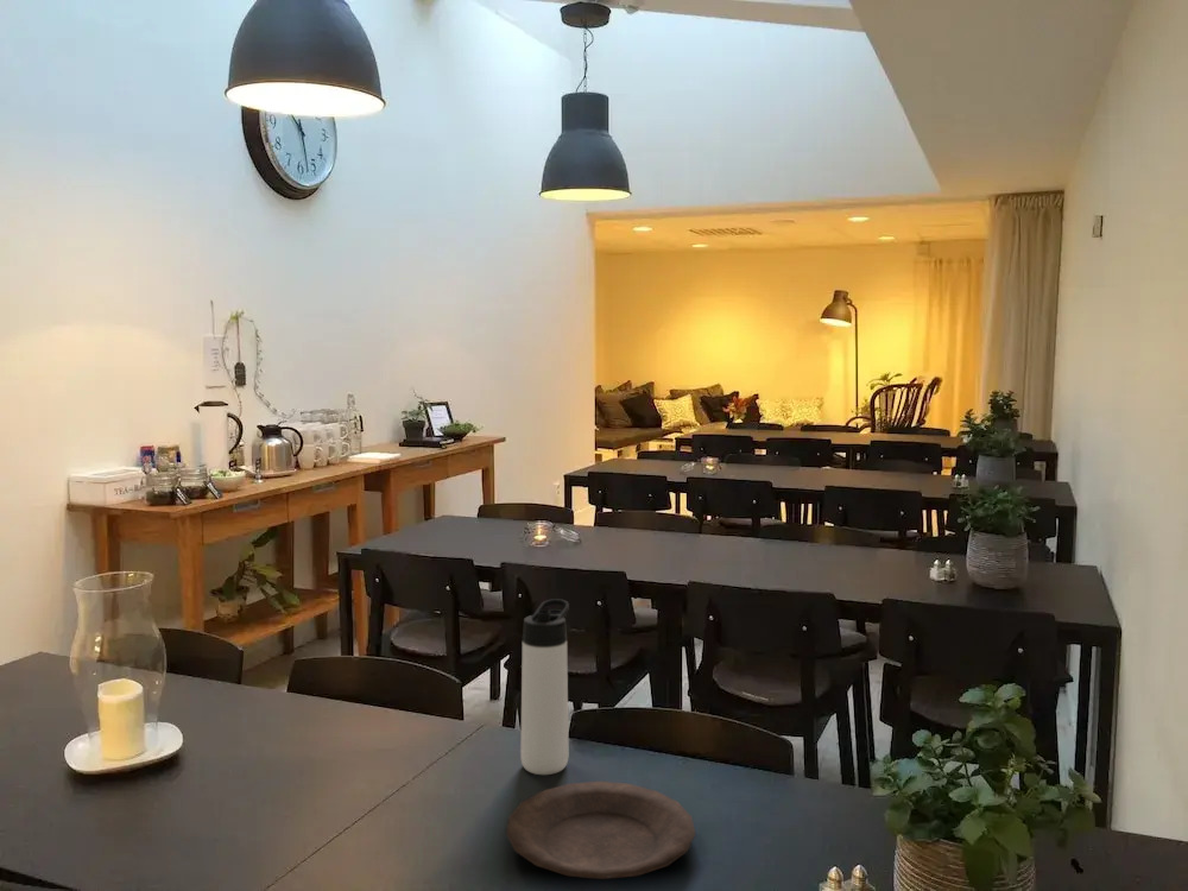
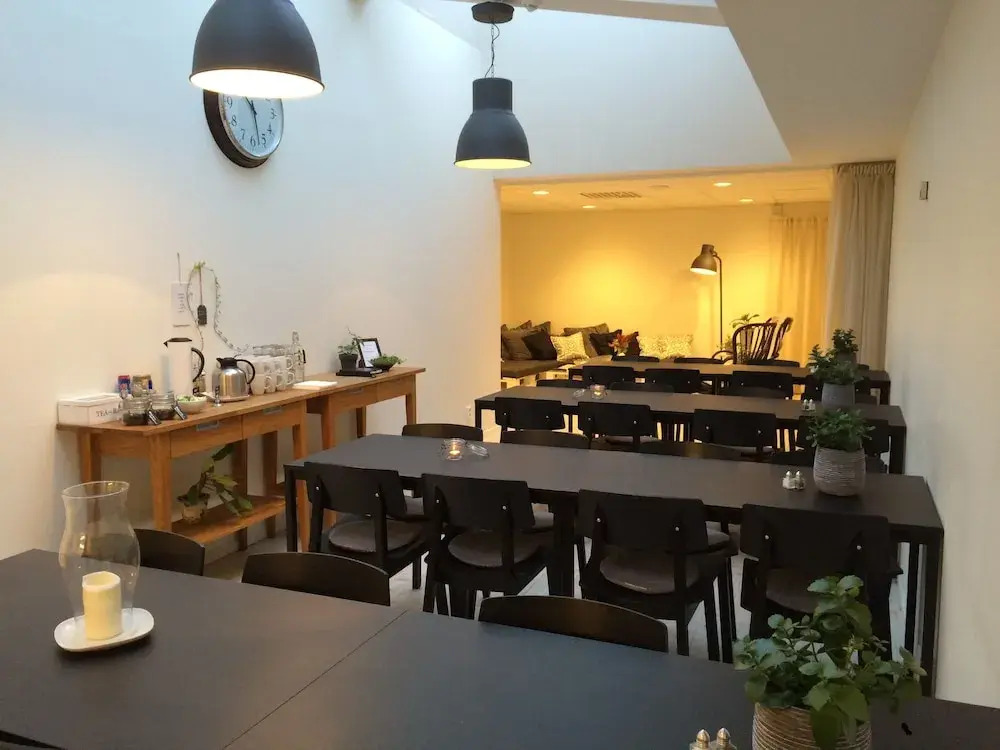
- plate (600, 833)
- thermos bottle (548, 684)
